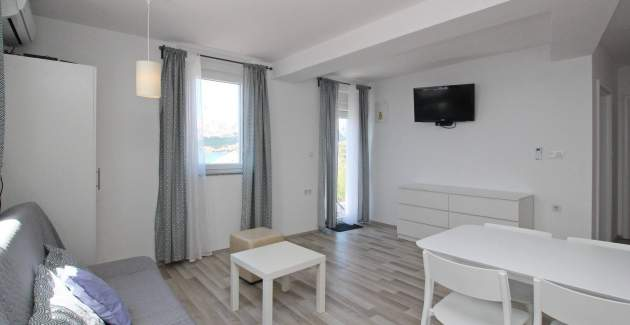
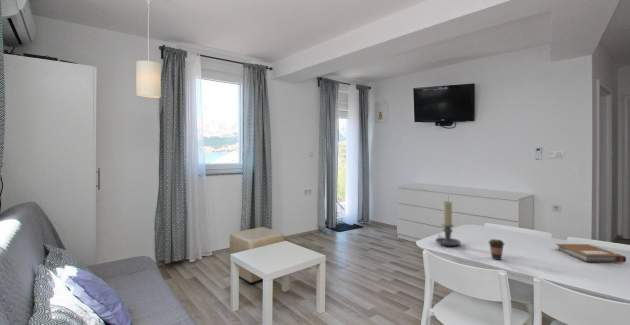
+ candle holder (446, 222)
+ coffee cup (496, 249)
+ notebook (589, 252)
